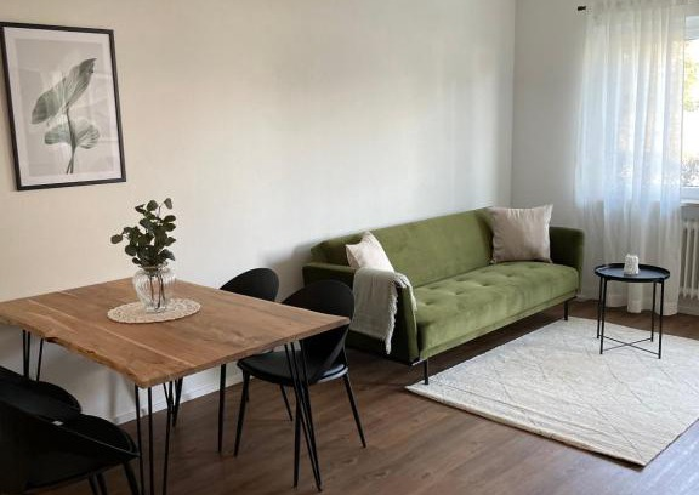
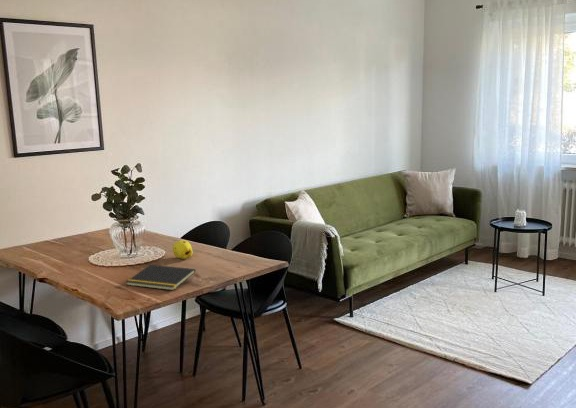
+ fruit (181, 248)
+ notepad (161, 276)
